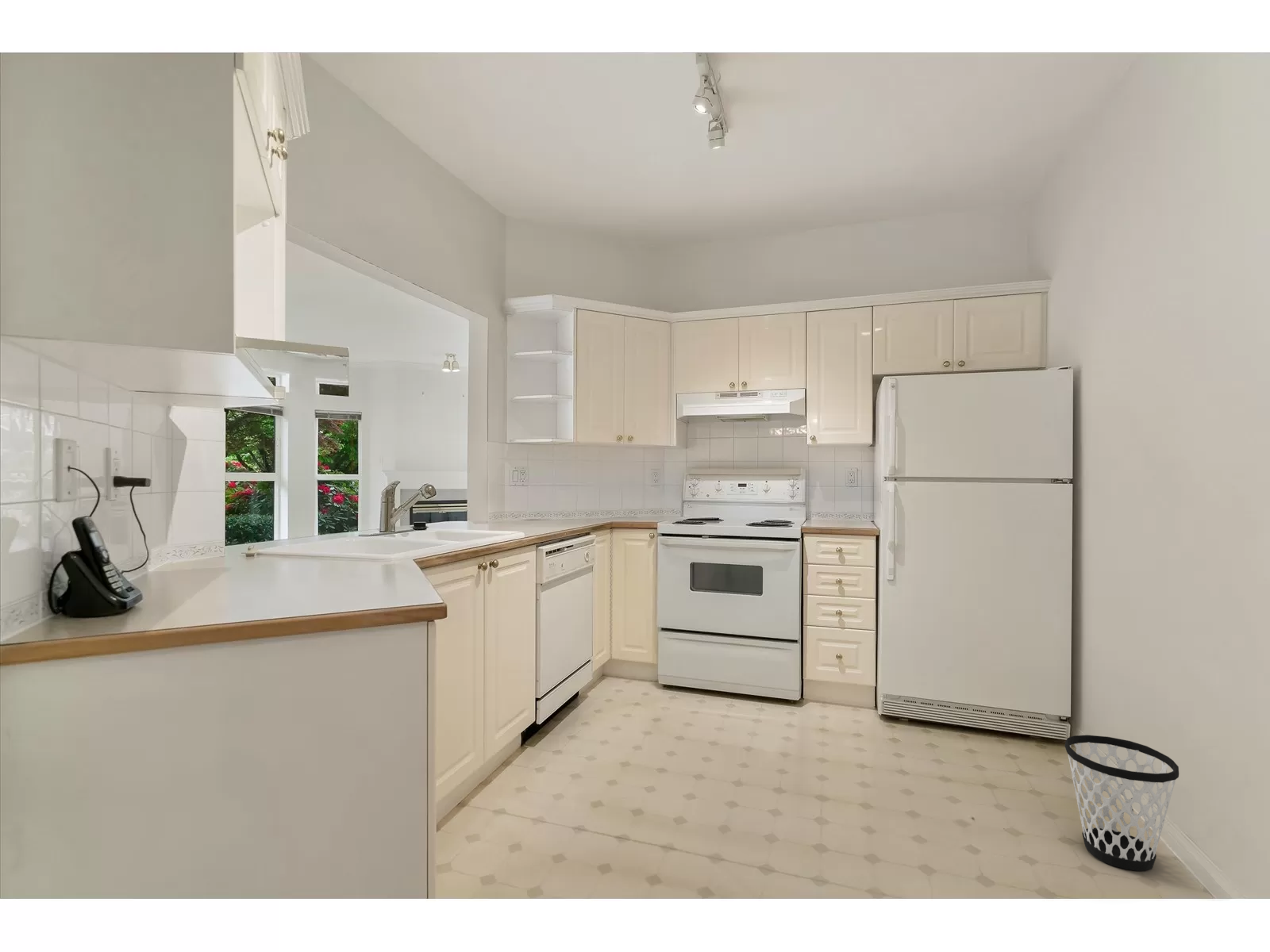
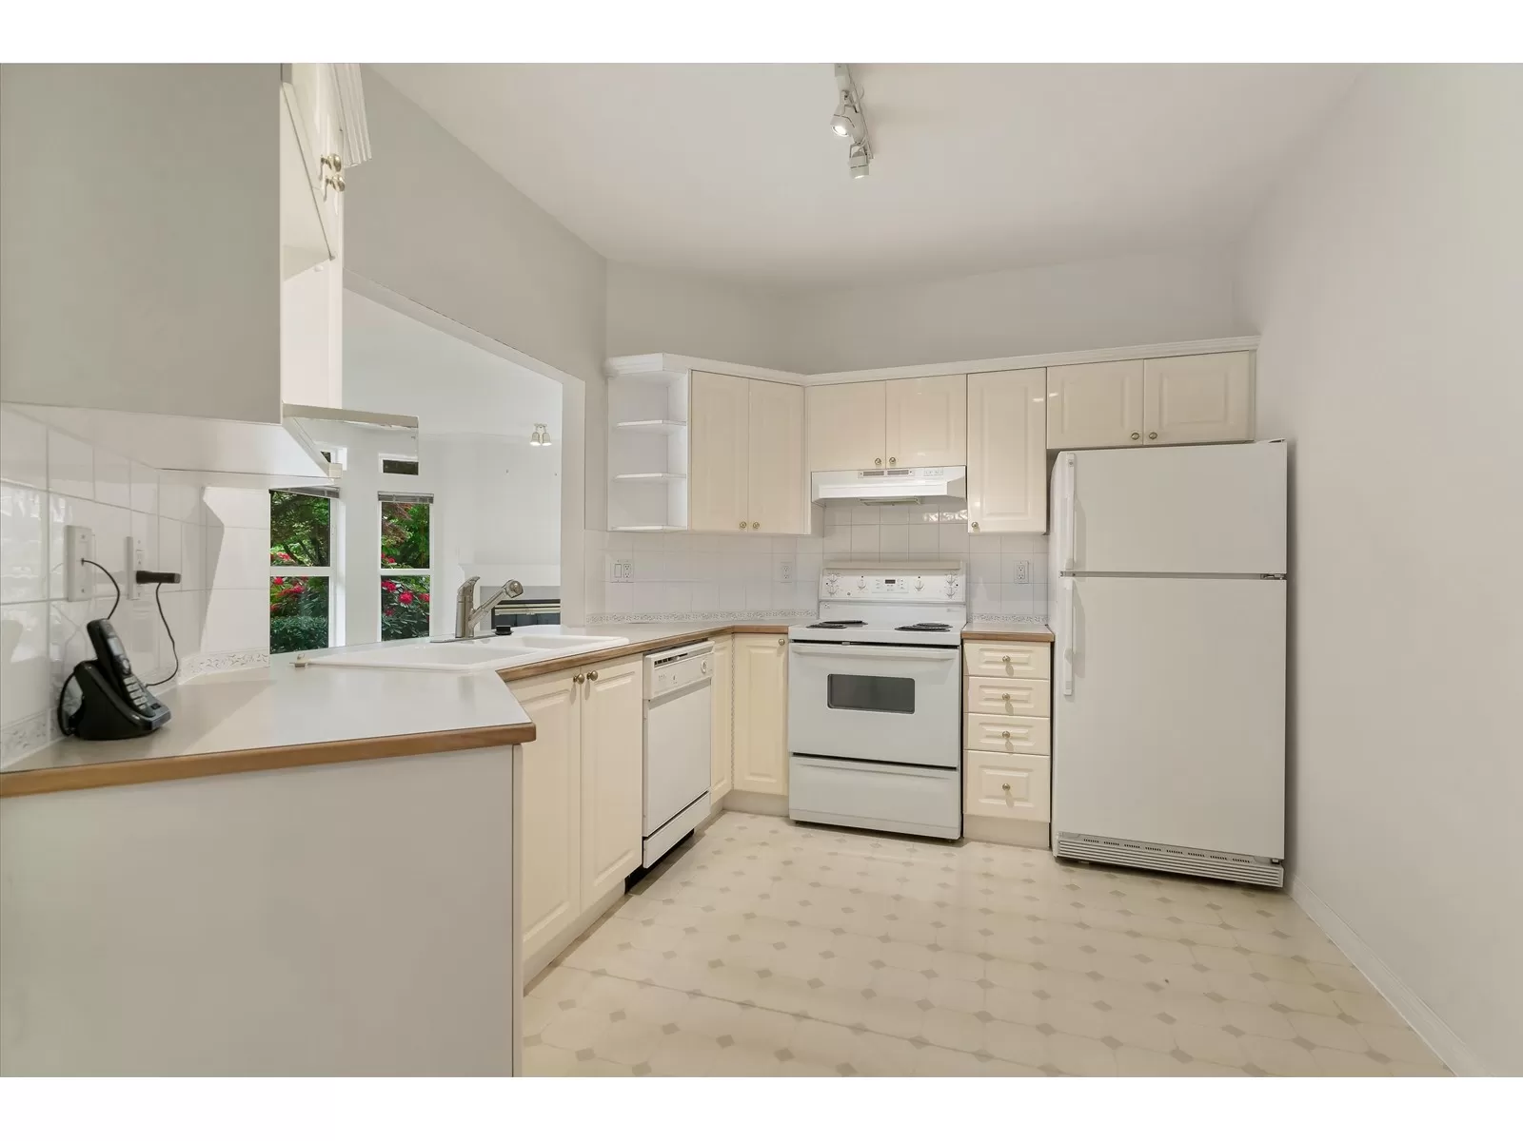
- wastebasket (1116, 804)
